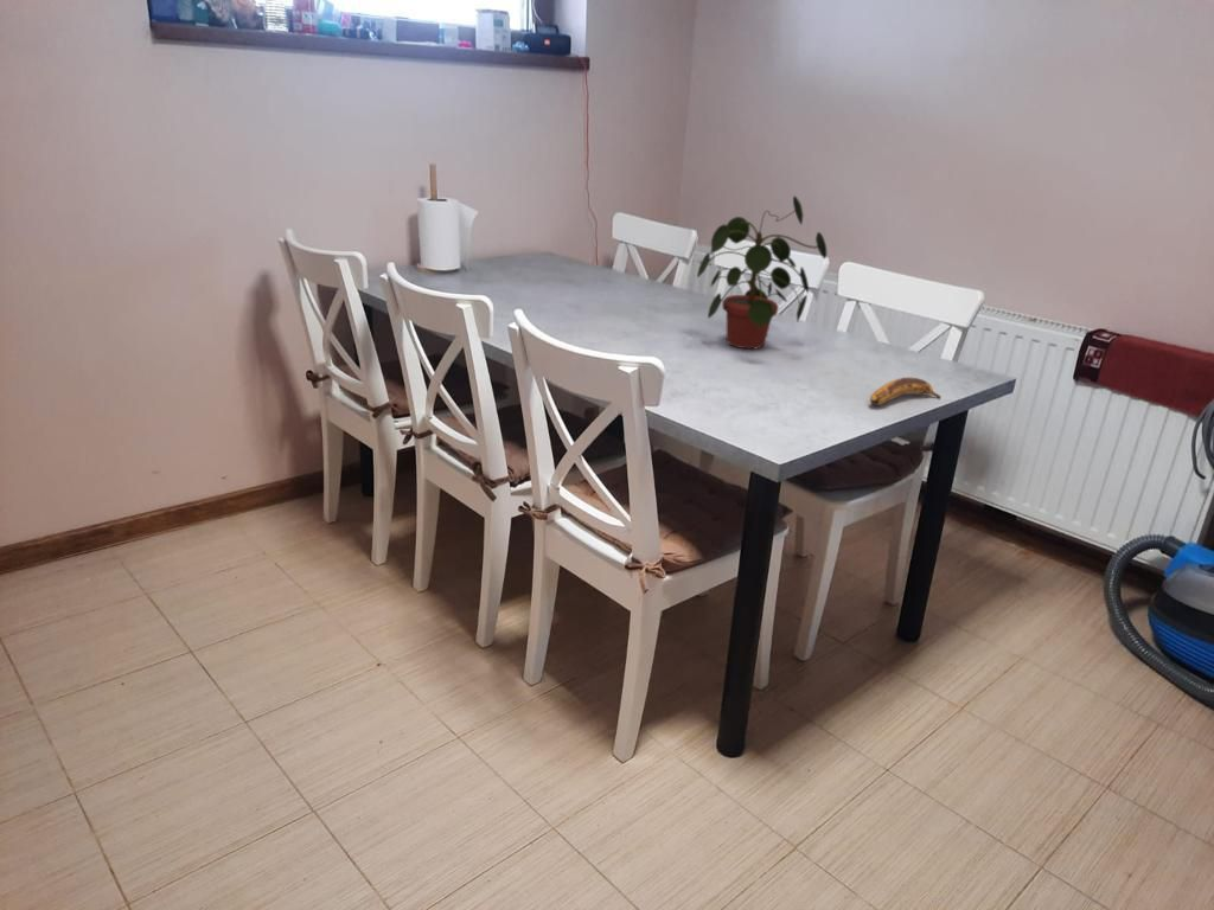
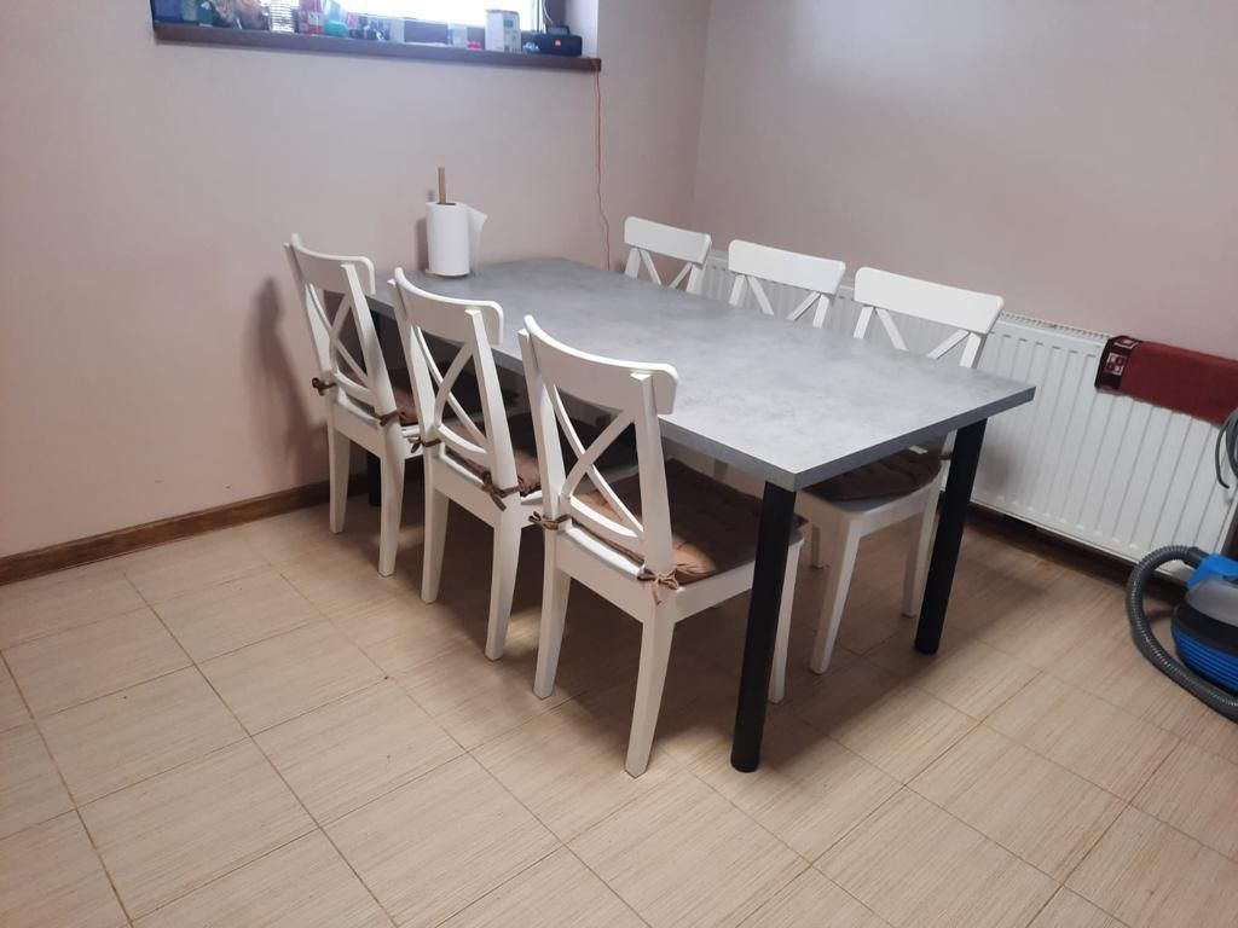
- potted plant (763, 270)
- banana (901, 390)
